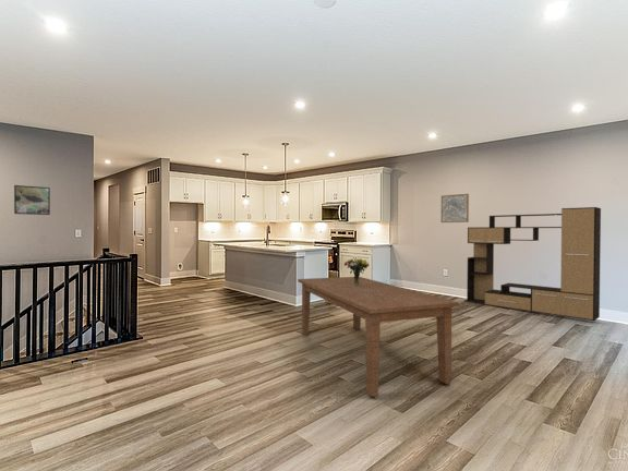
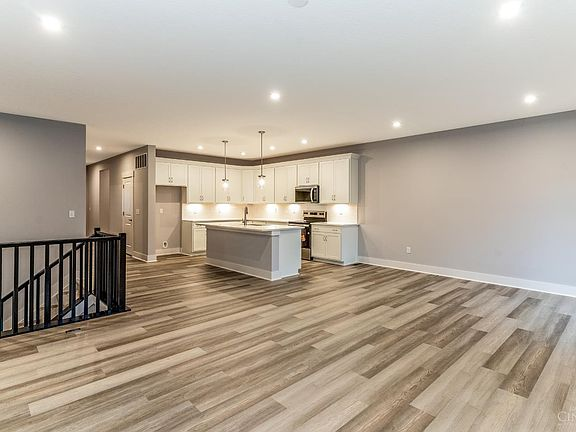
- media console (524, 240)
- wall art (454, 208)
- bouquet (357, 271)
- dining table (360, 321)
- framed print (32, 200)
